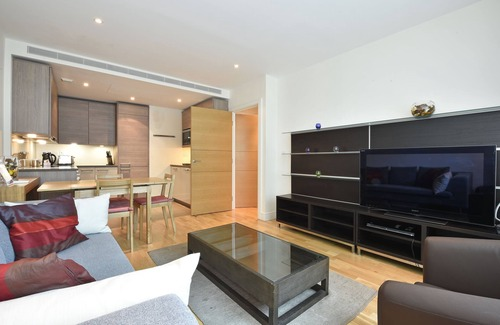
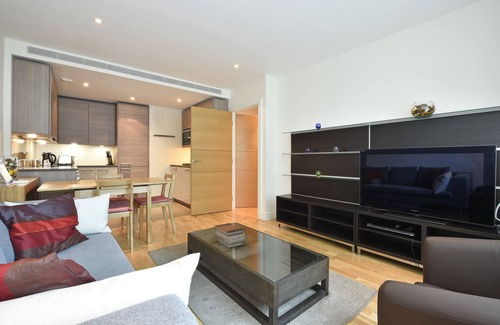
+ book stack (229, 234)
